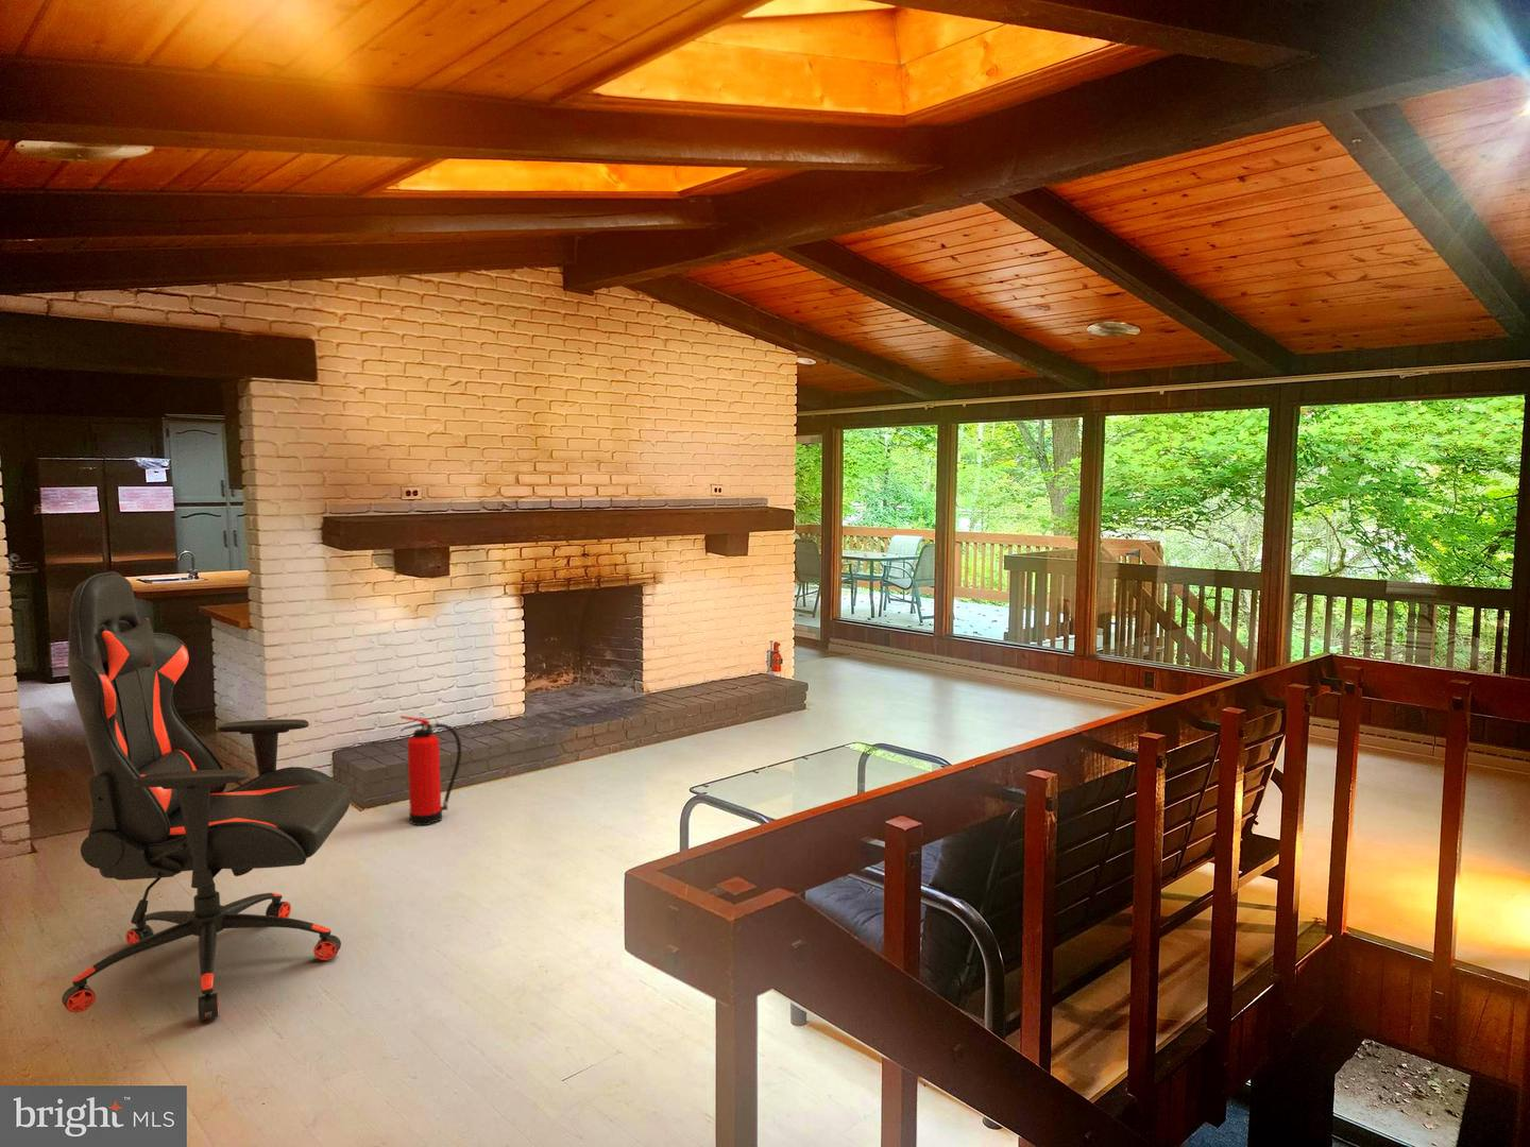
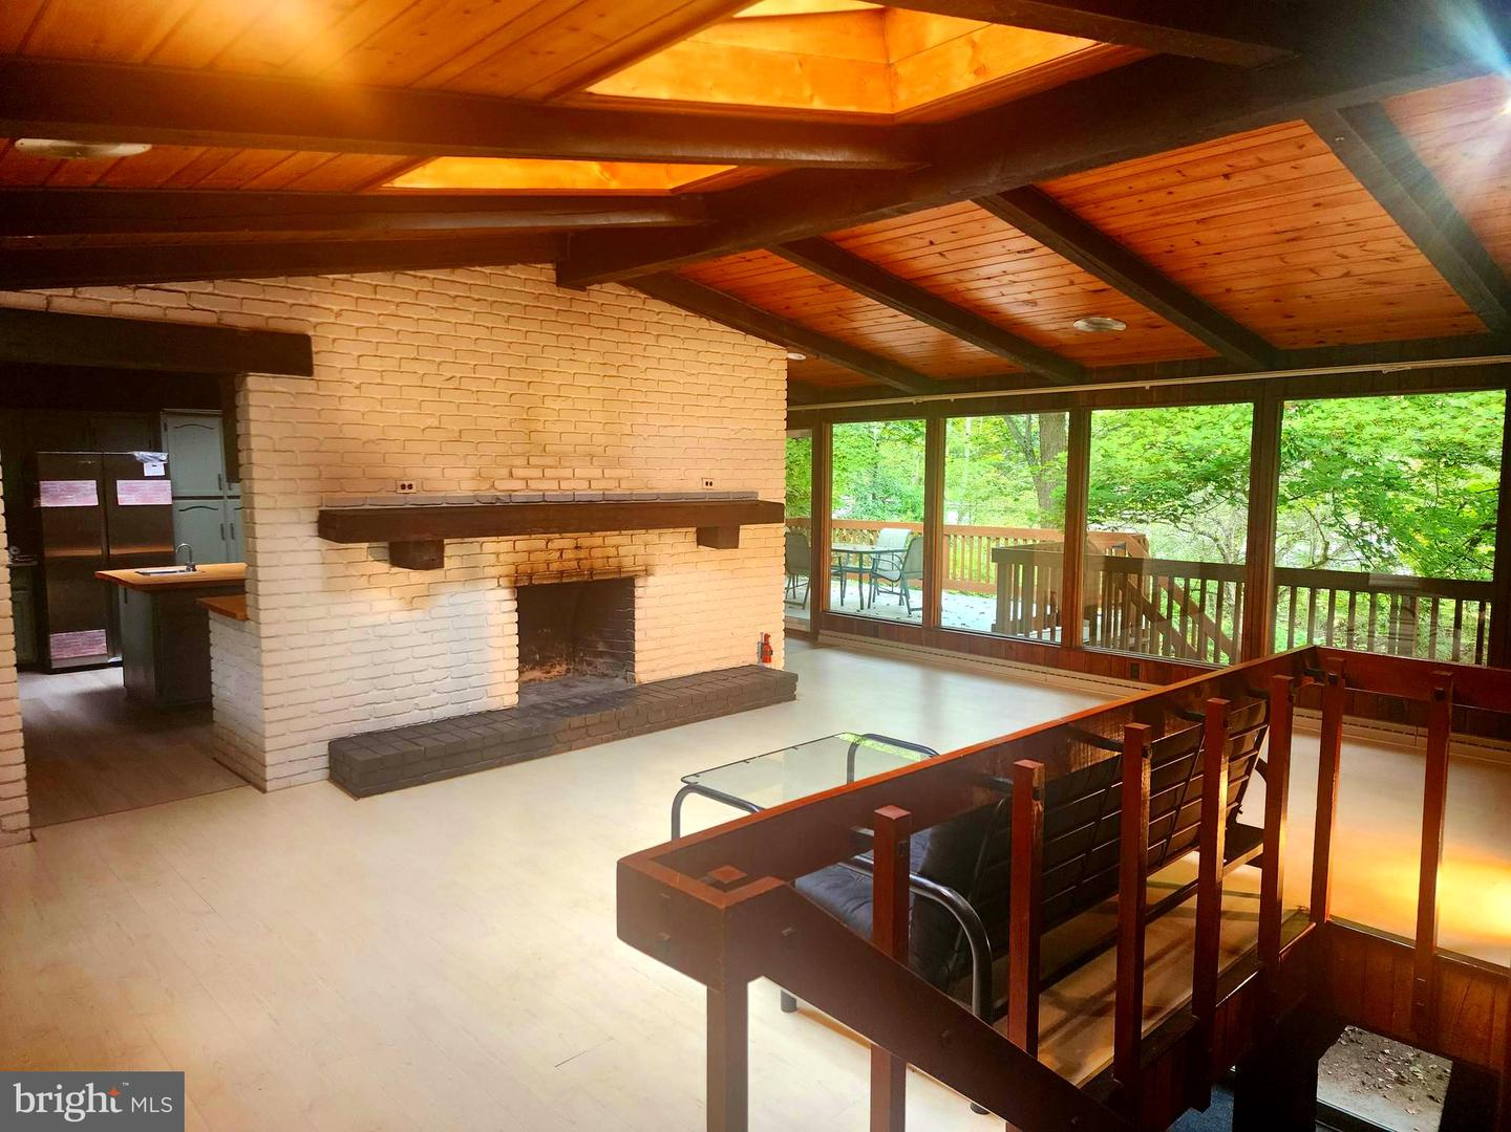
- fire extinguisher (431, 766)
- chair (212, 772)
